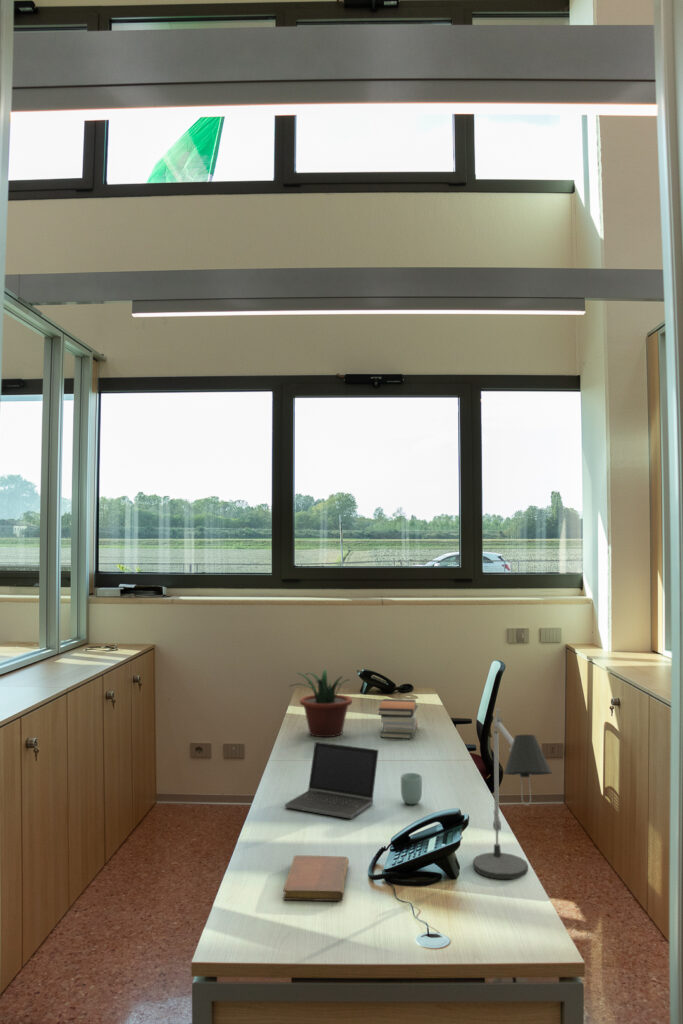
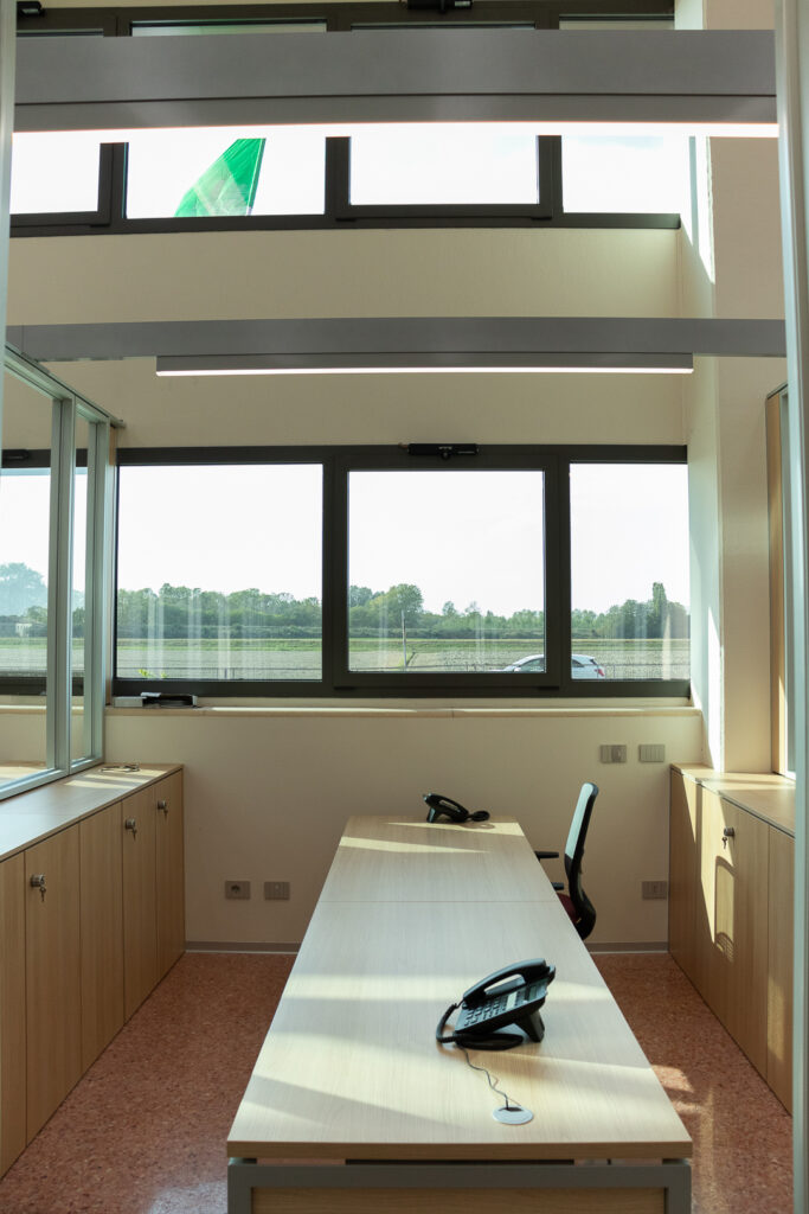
- laptop computer (332, 778)
- book stack (398, 718)
- cup (411, 789)
- potted plant (320, 703)
- desk lamp (522, 801)
- notebook (317, 876)
